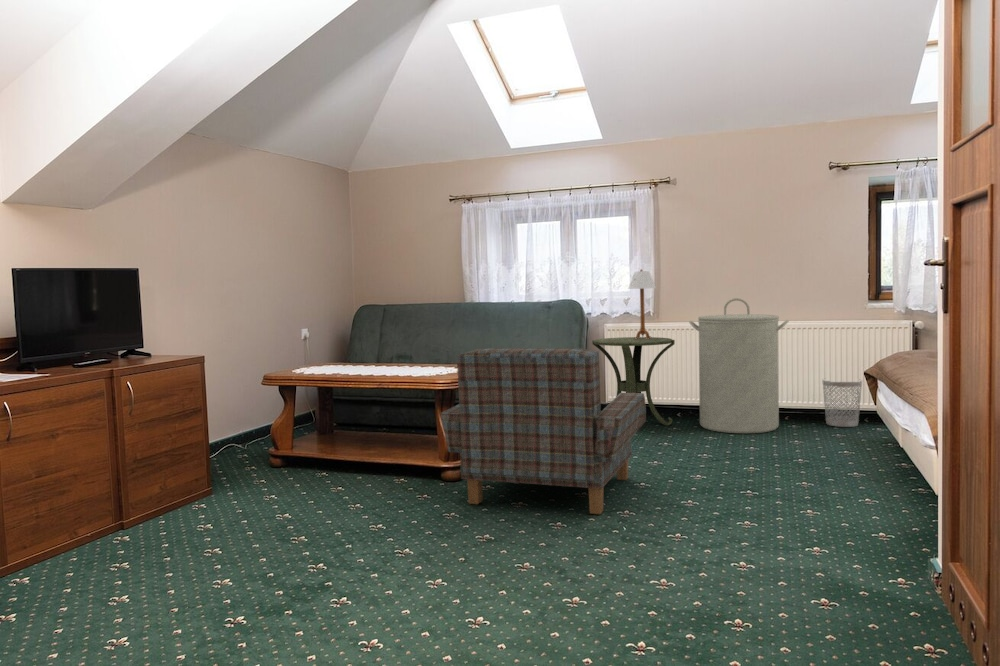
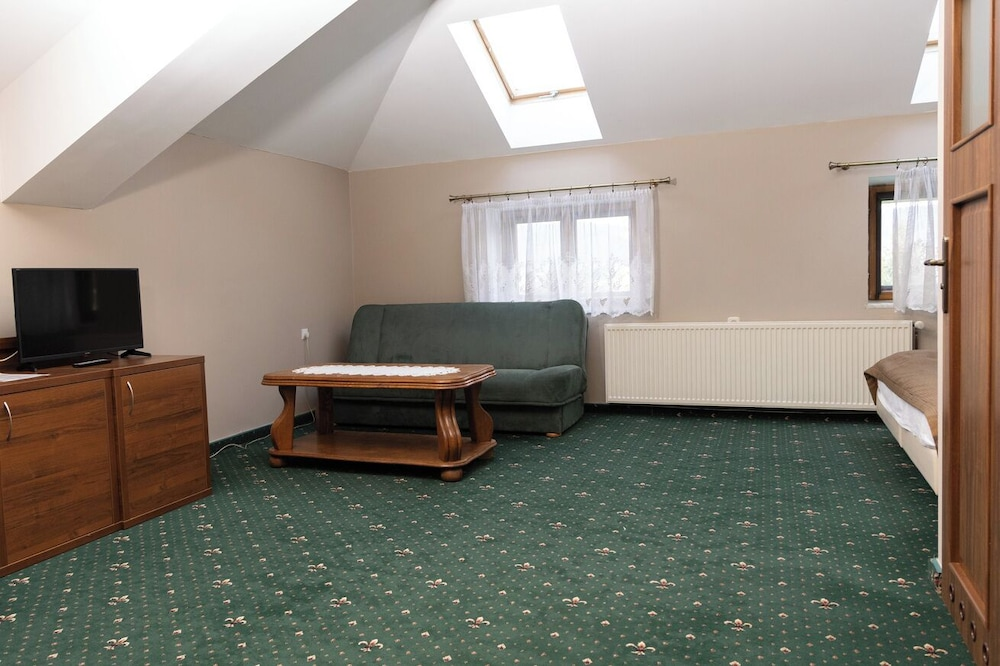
- laundry hamper (738, 362)
- table lamp (642, 303)
- wastebasket (841, 402)
- armchair (548, 418)
- side table (633, 381)
